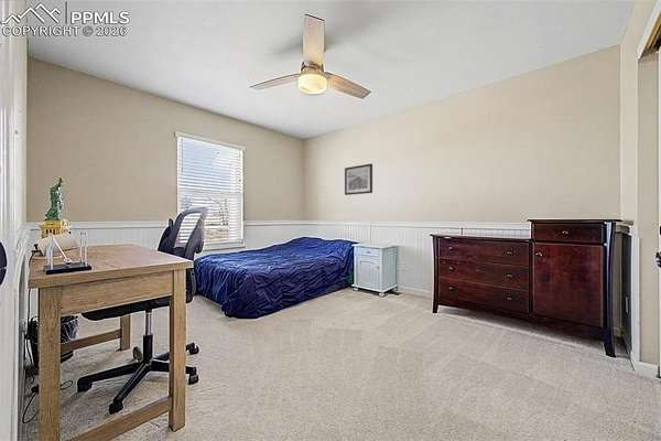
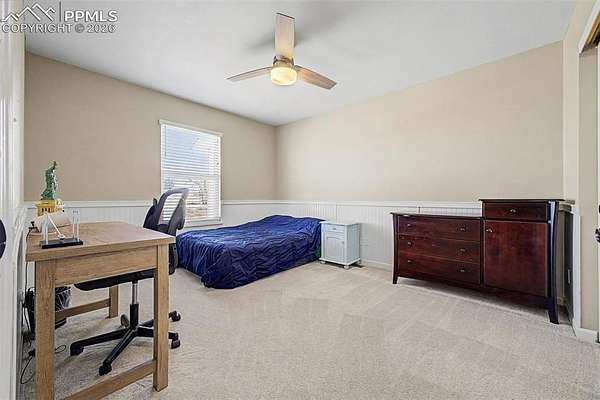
- wall art (358, 180)
